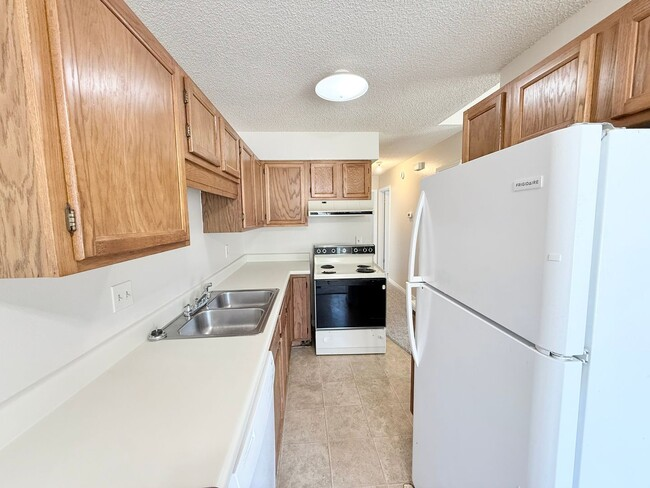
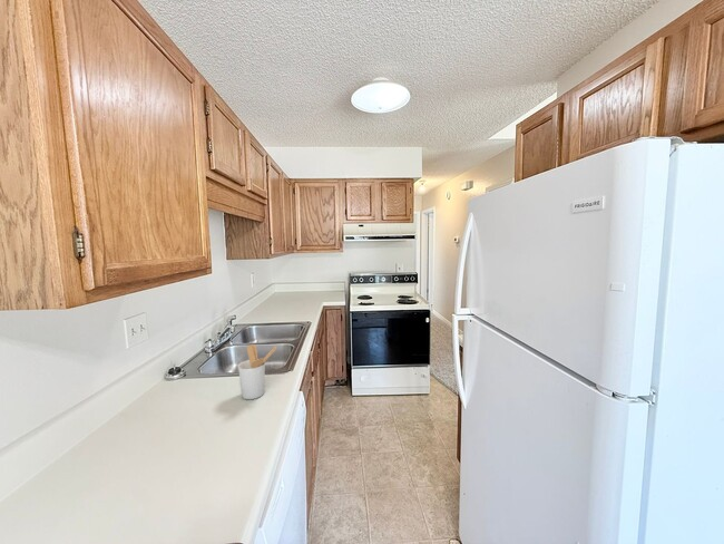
+ utensil holder (258, 370)
